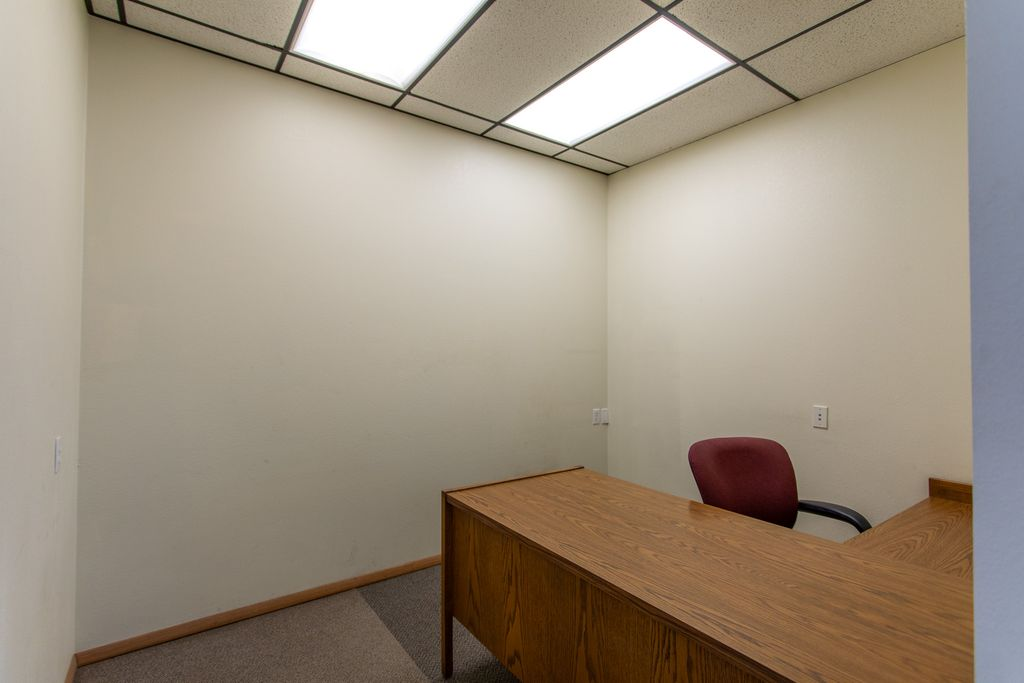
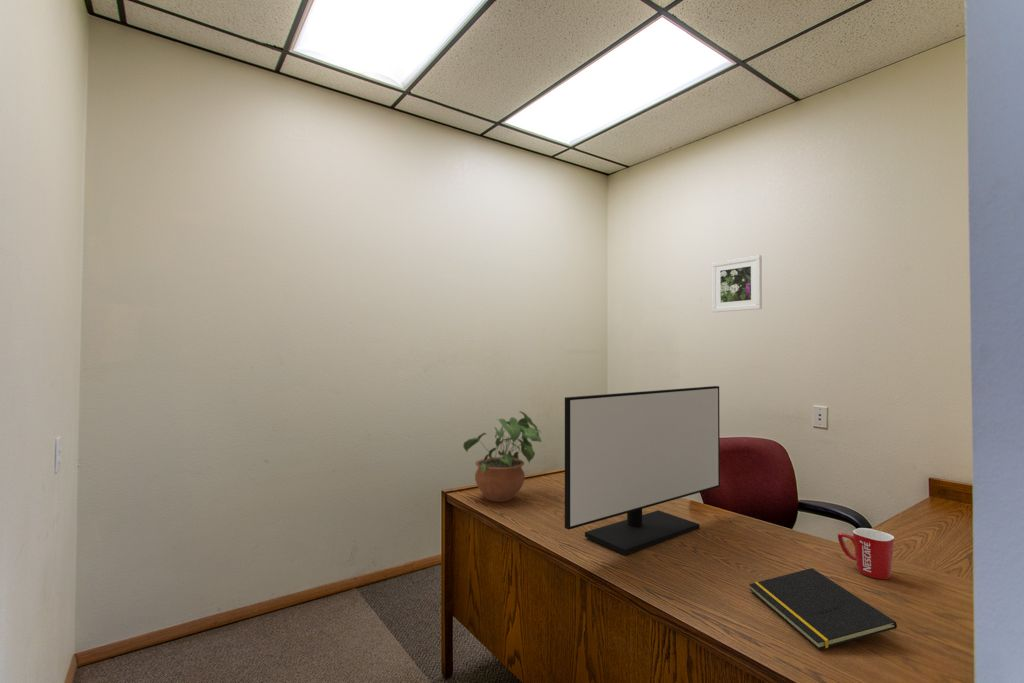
+ potted plant (509, 454)
+ notepad (815, 604)
+ mug (864, 550)
+ monitor (643, 461)
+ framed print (735, 284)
